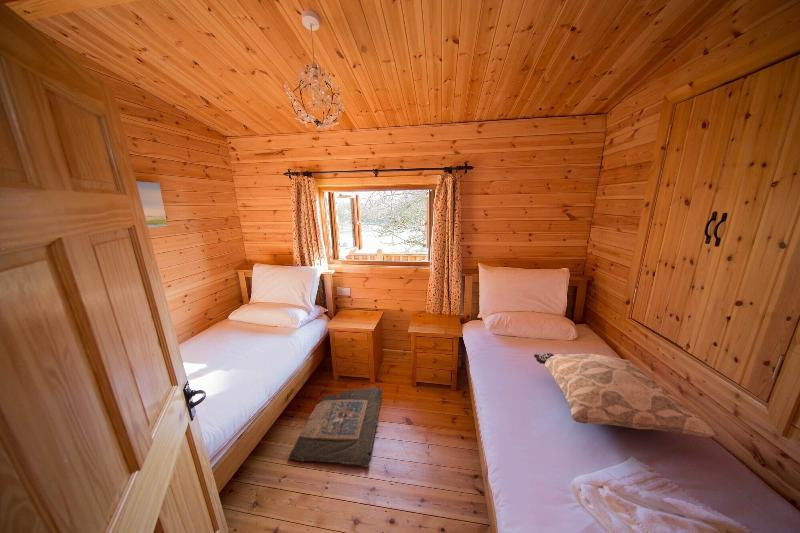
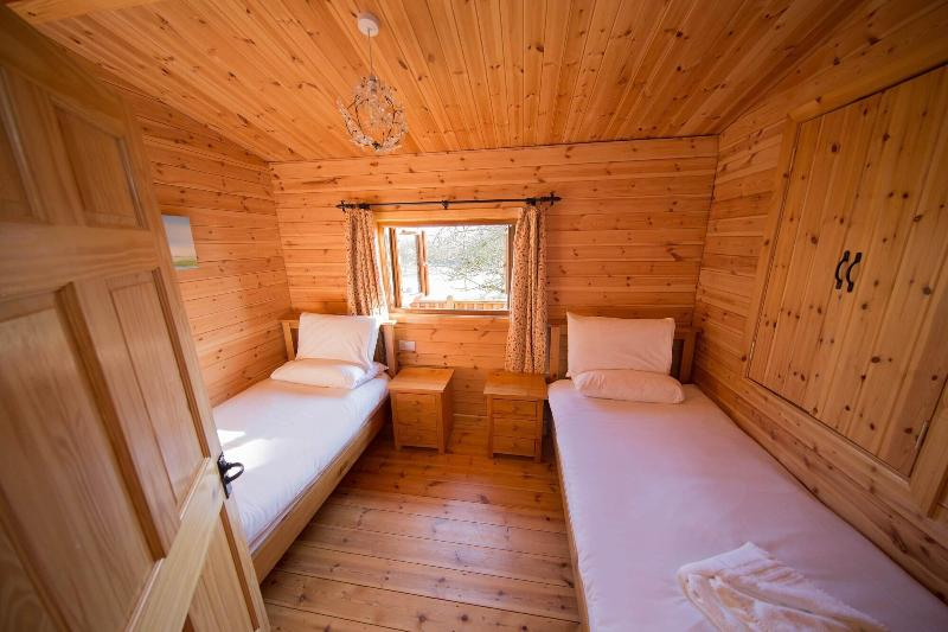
- decorative pillow (605, 385)
- rug (342, 419)
